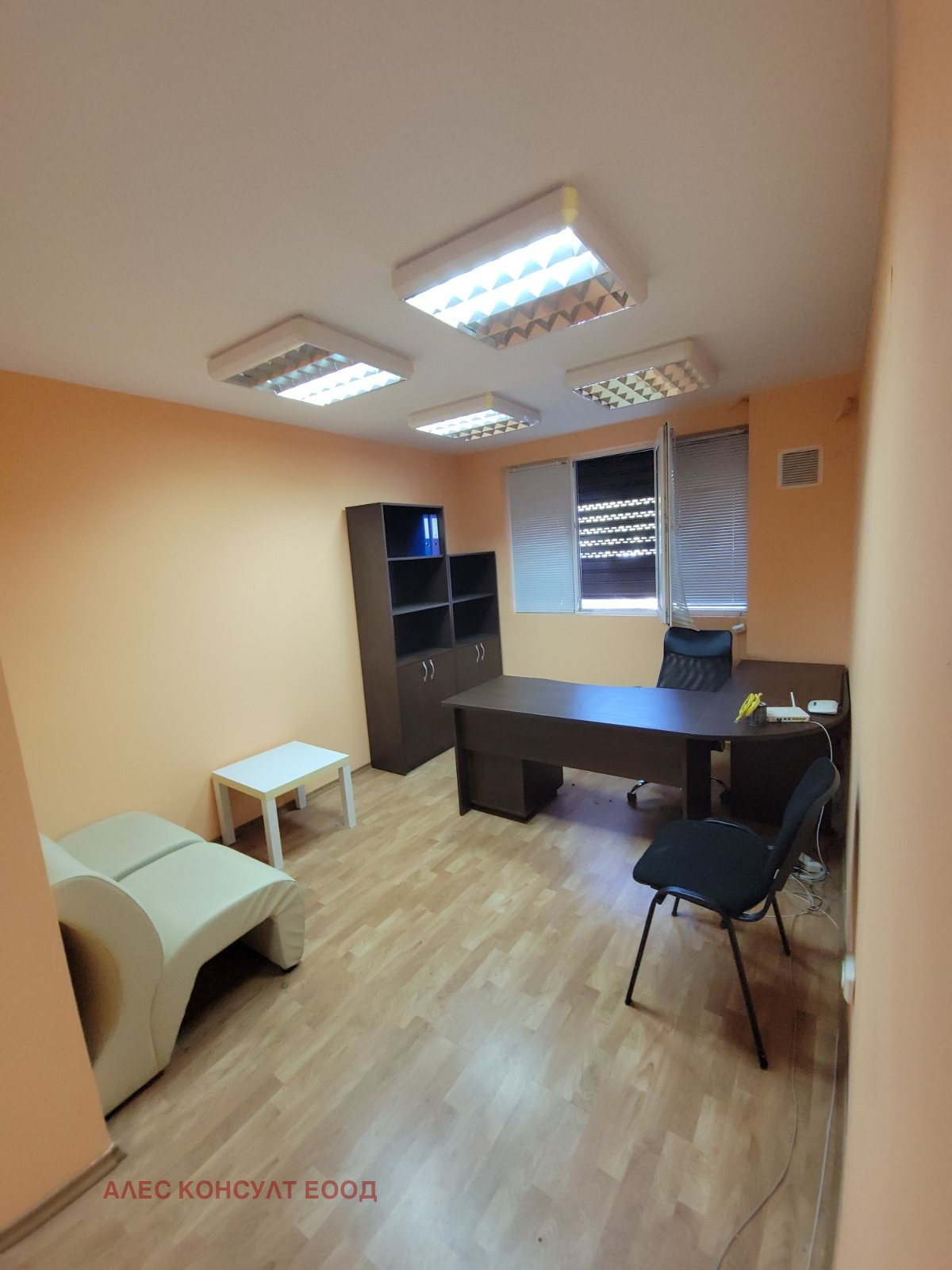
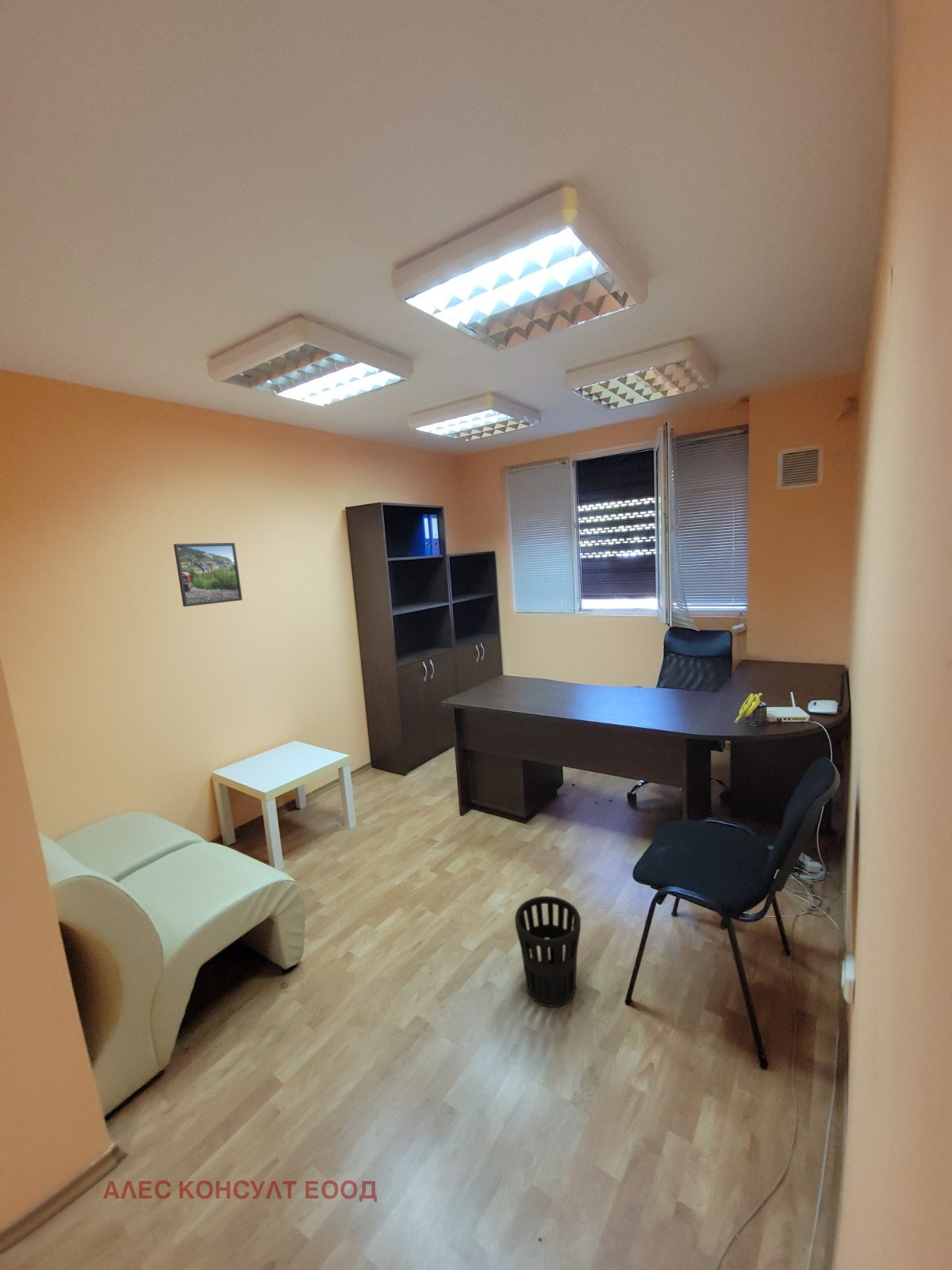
+ wastebasket (548, 951)
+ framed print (209, 573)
